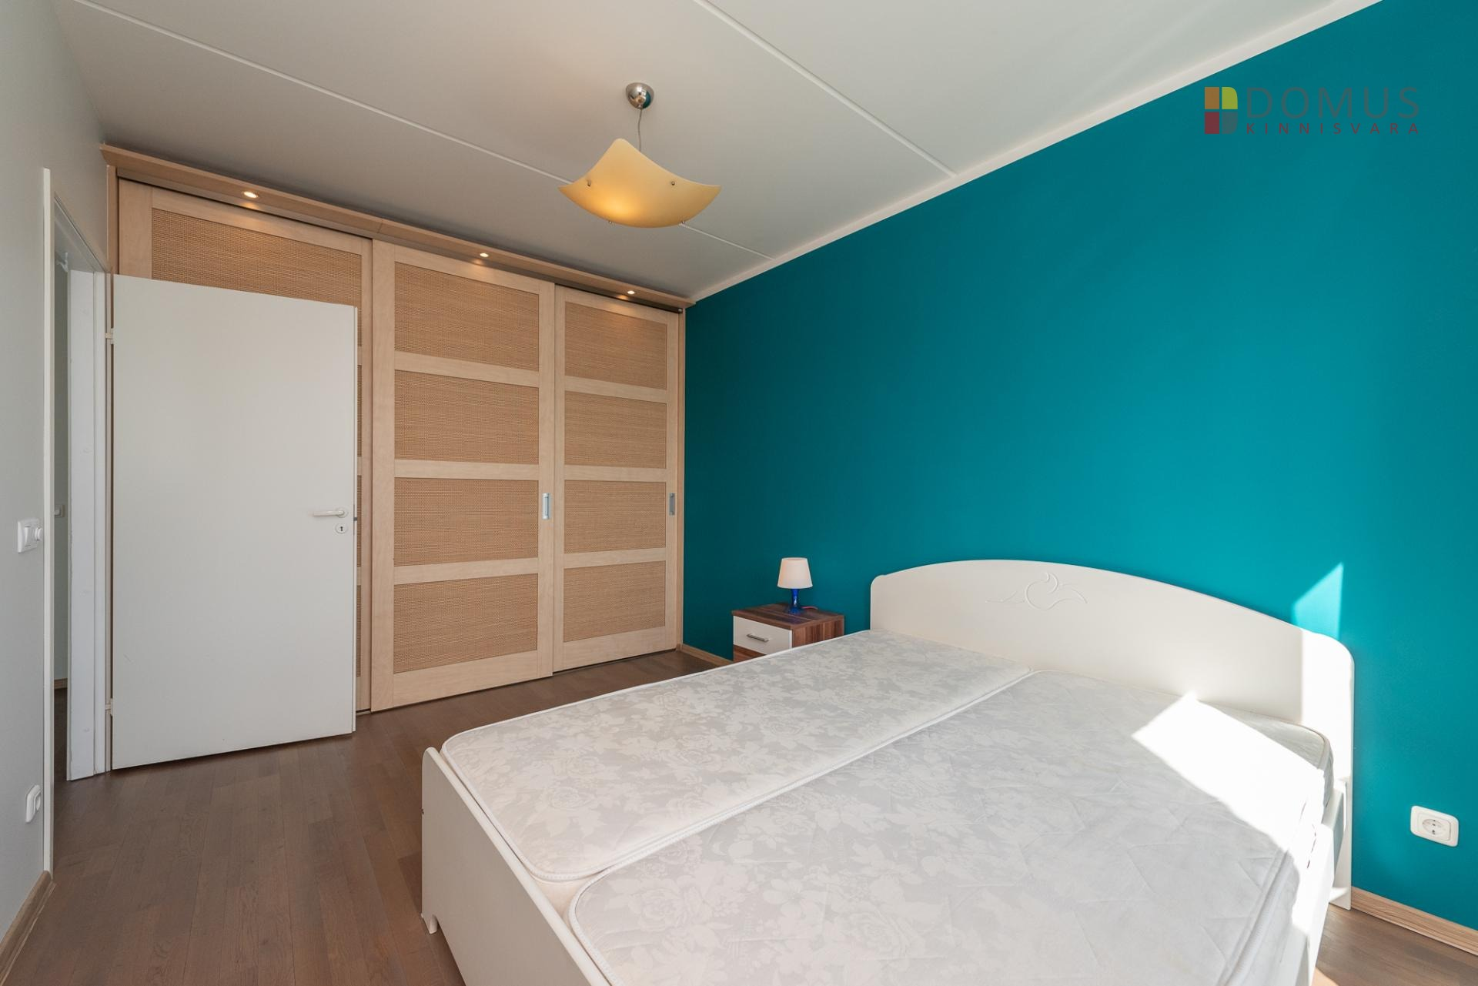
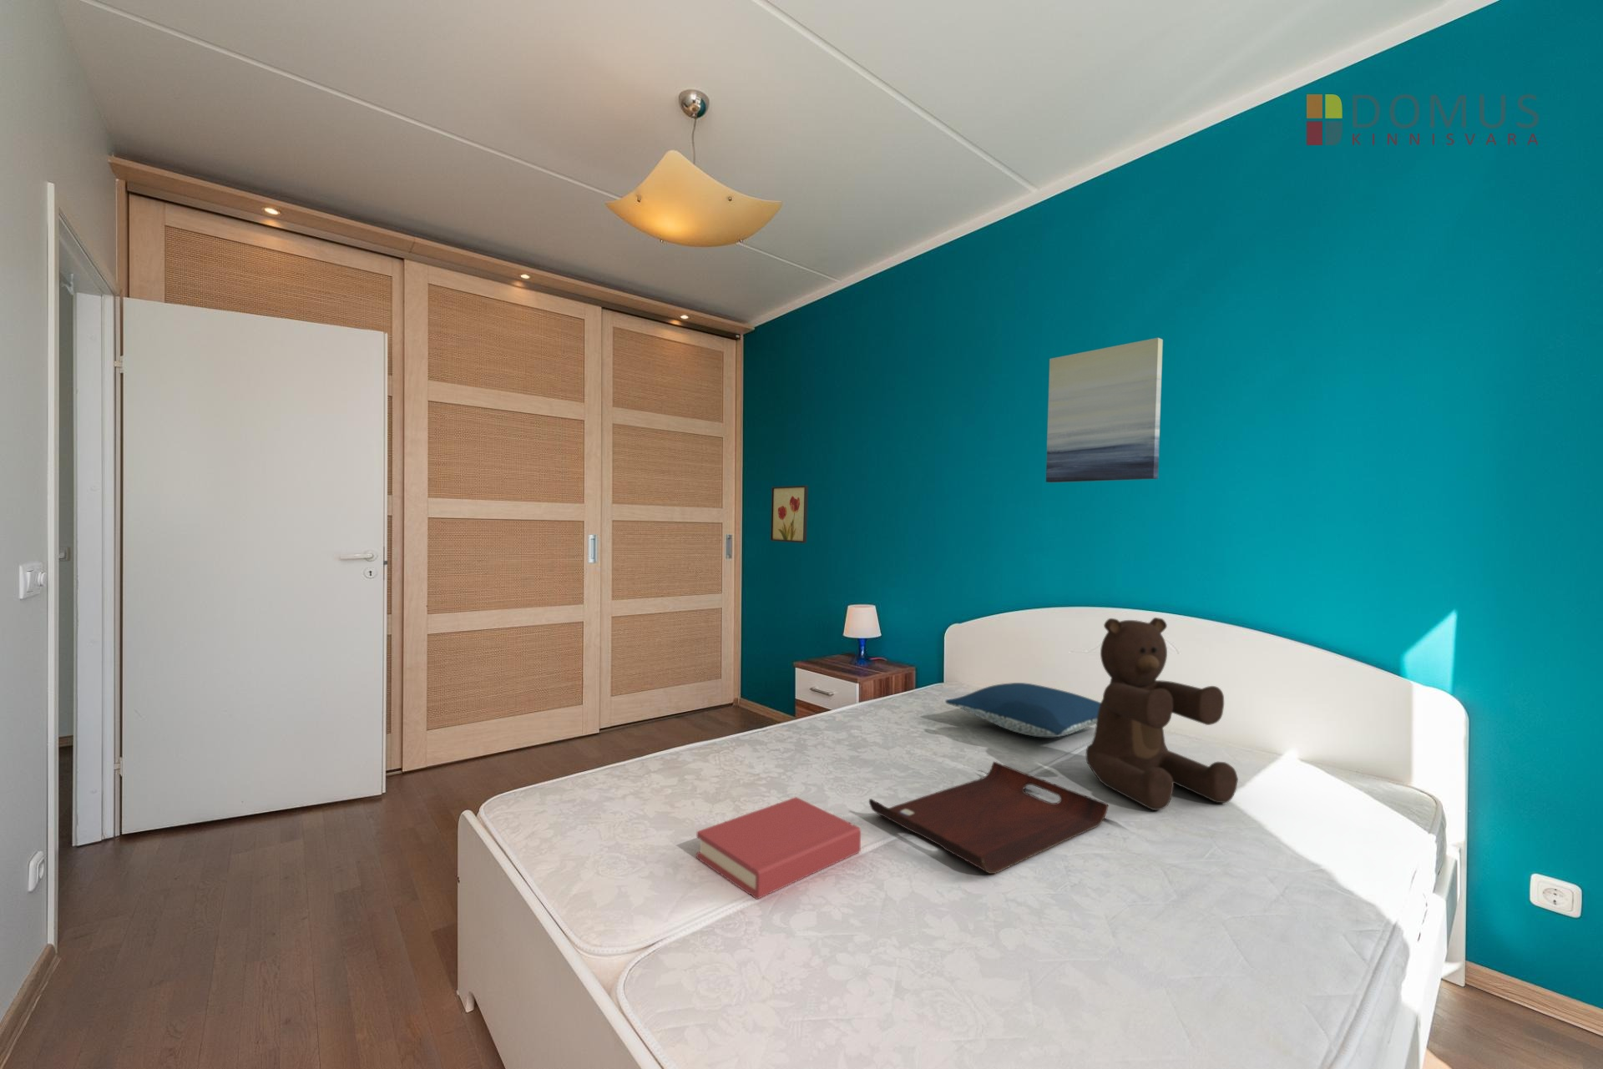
+ hardback book (779, 842)
+ wall art (1100, 415)
+ teddy bear (1152, 704)
+ serving tray (987, 809)
+ pillow (1034, 707)
+ wall art (789, 514)
